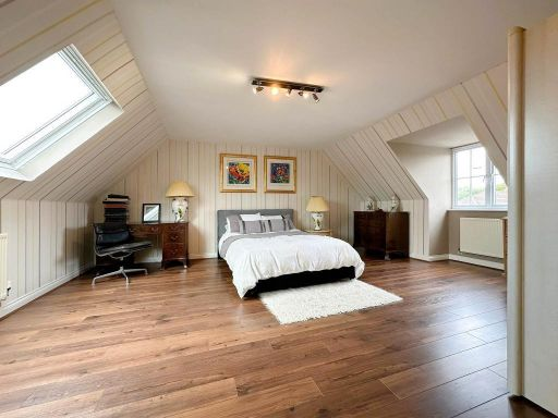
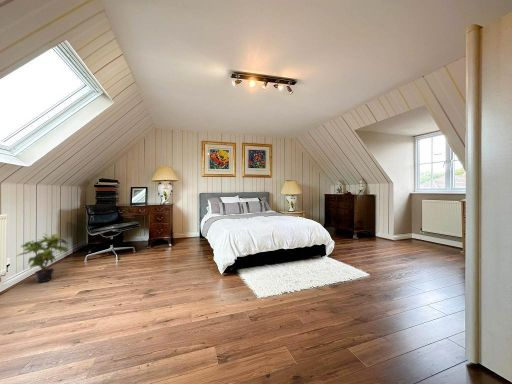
+ potted plant (45, 256)
